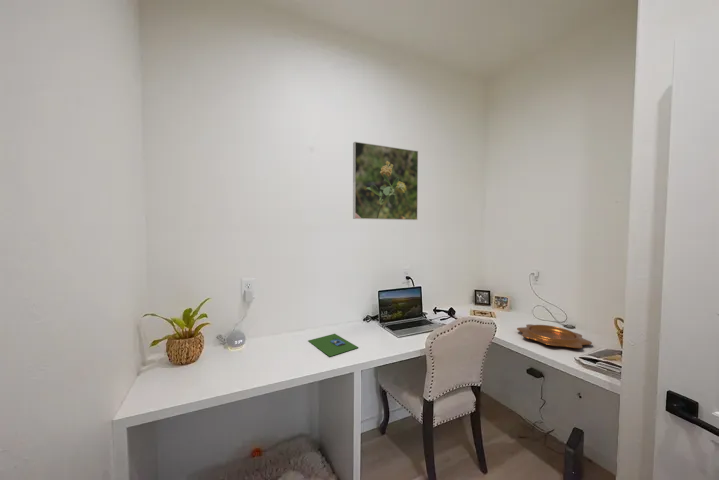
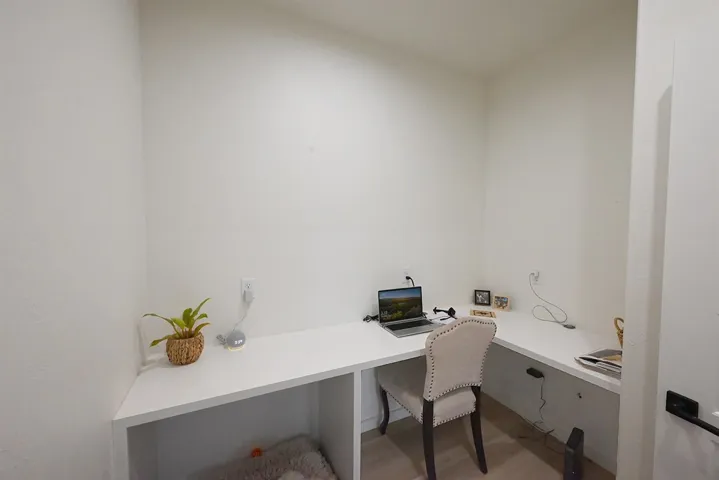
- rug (332, 341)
- decorative bowl (551, 334)
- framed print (386, 183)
